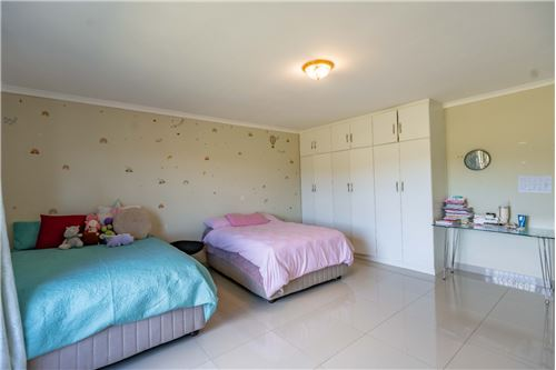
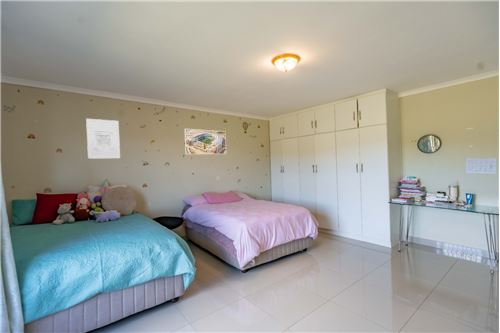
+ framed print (206, 142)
+ wall art (103, 139)
